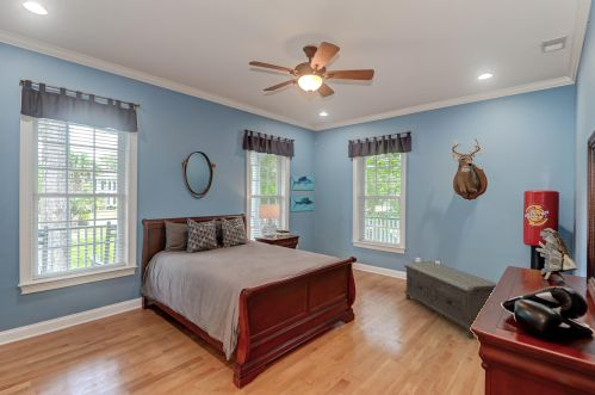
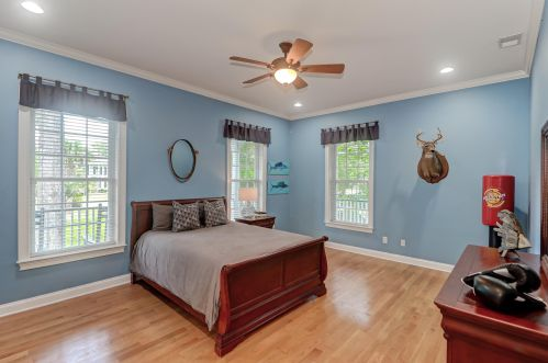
- bench (446, 292)
